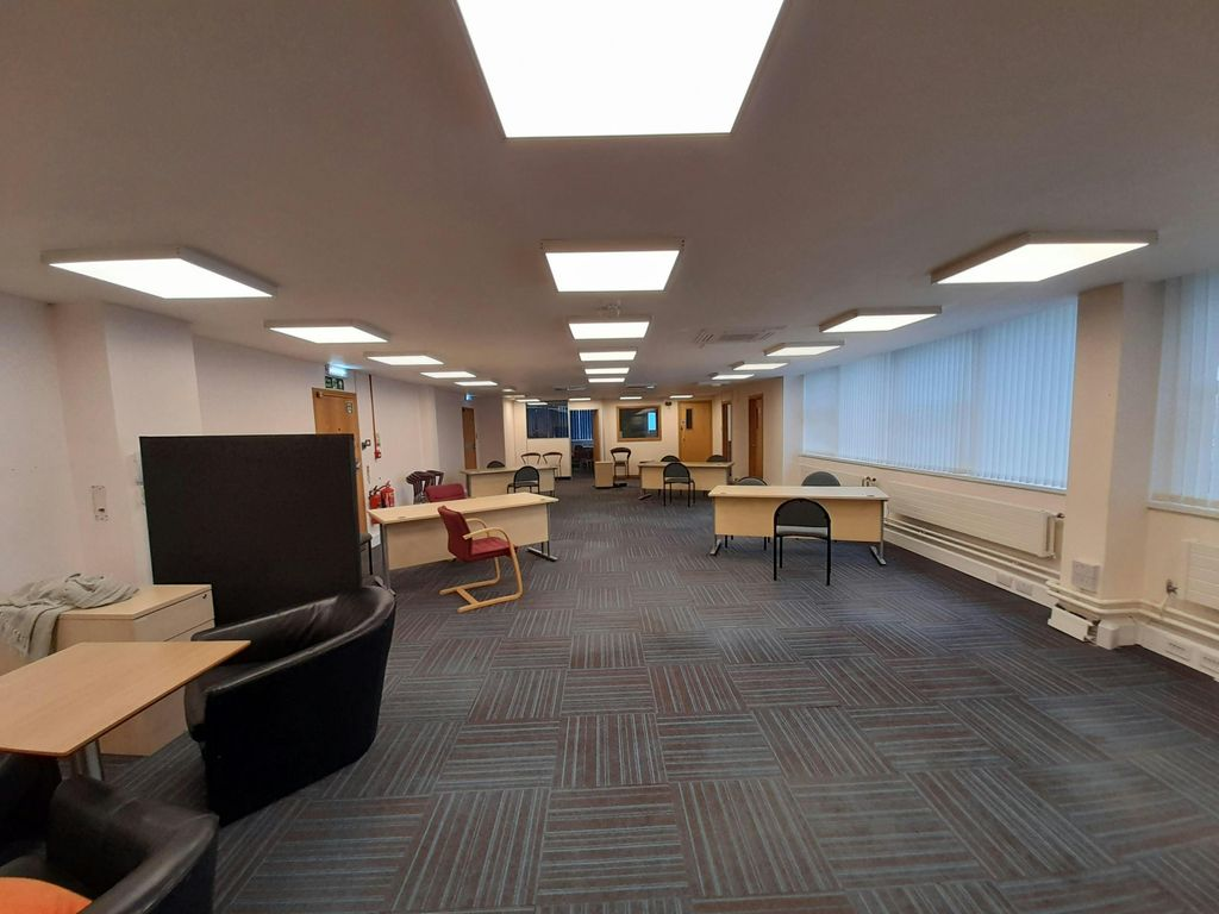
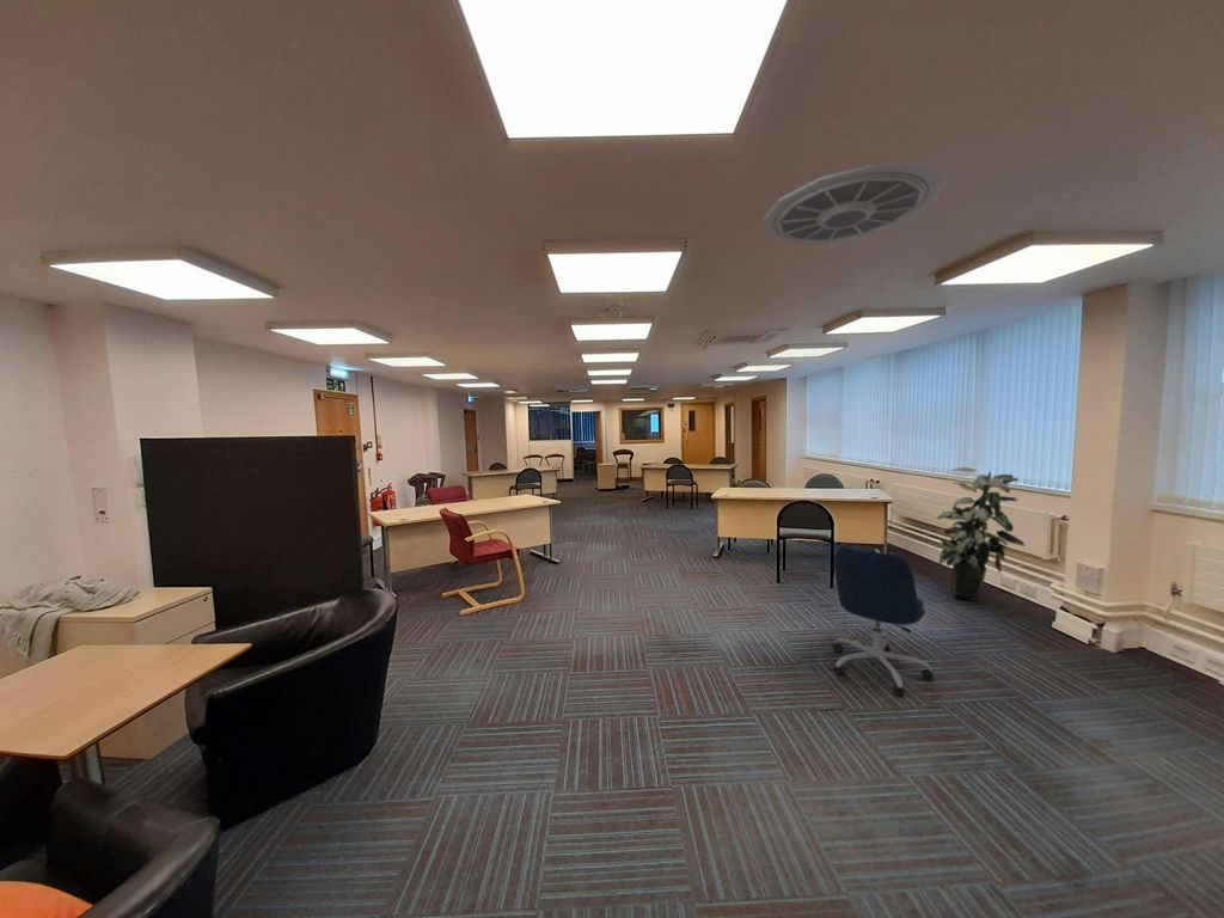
+ office chair (877, 606)
+ indoor plant (972, 533)
+ ceiling vent (845, 214)
